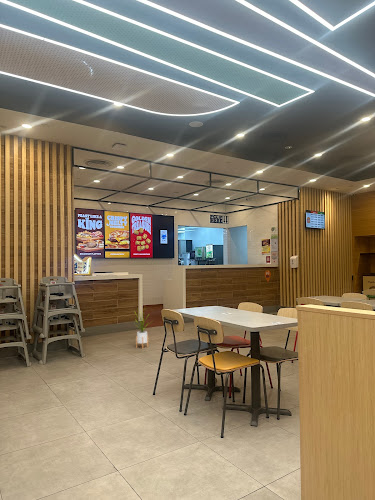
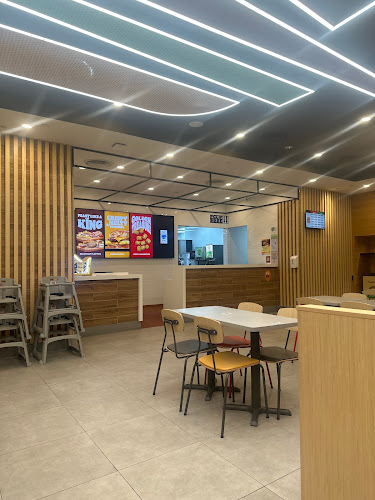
- house plant (142, 327)
